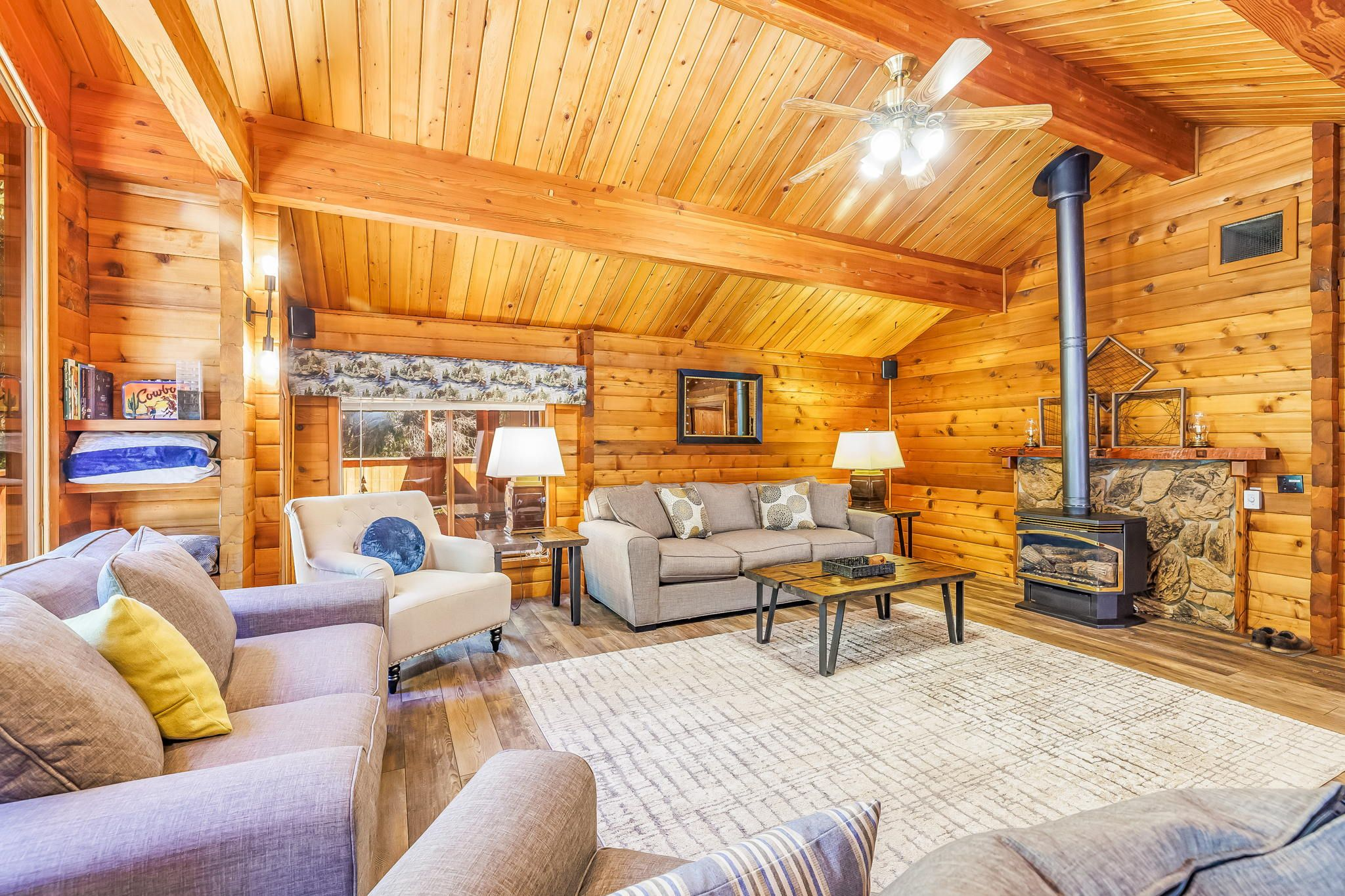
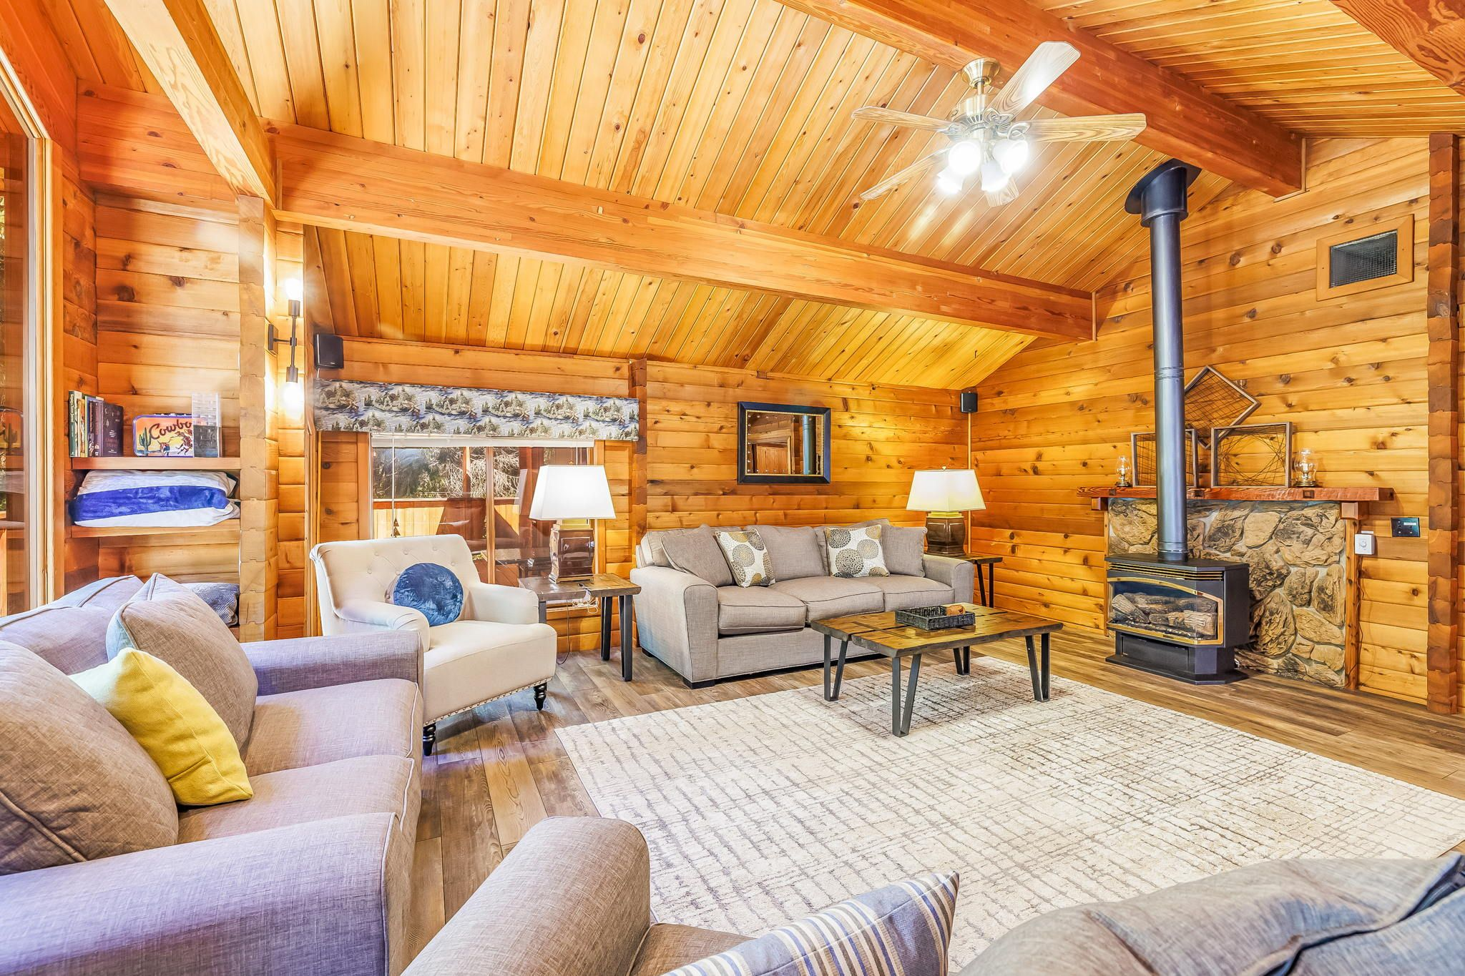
- shoes (1279, 637)
